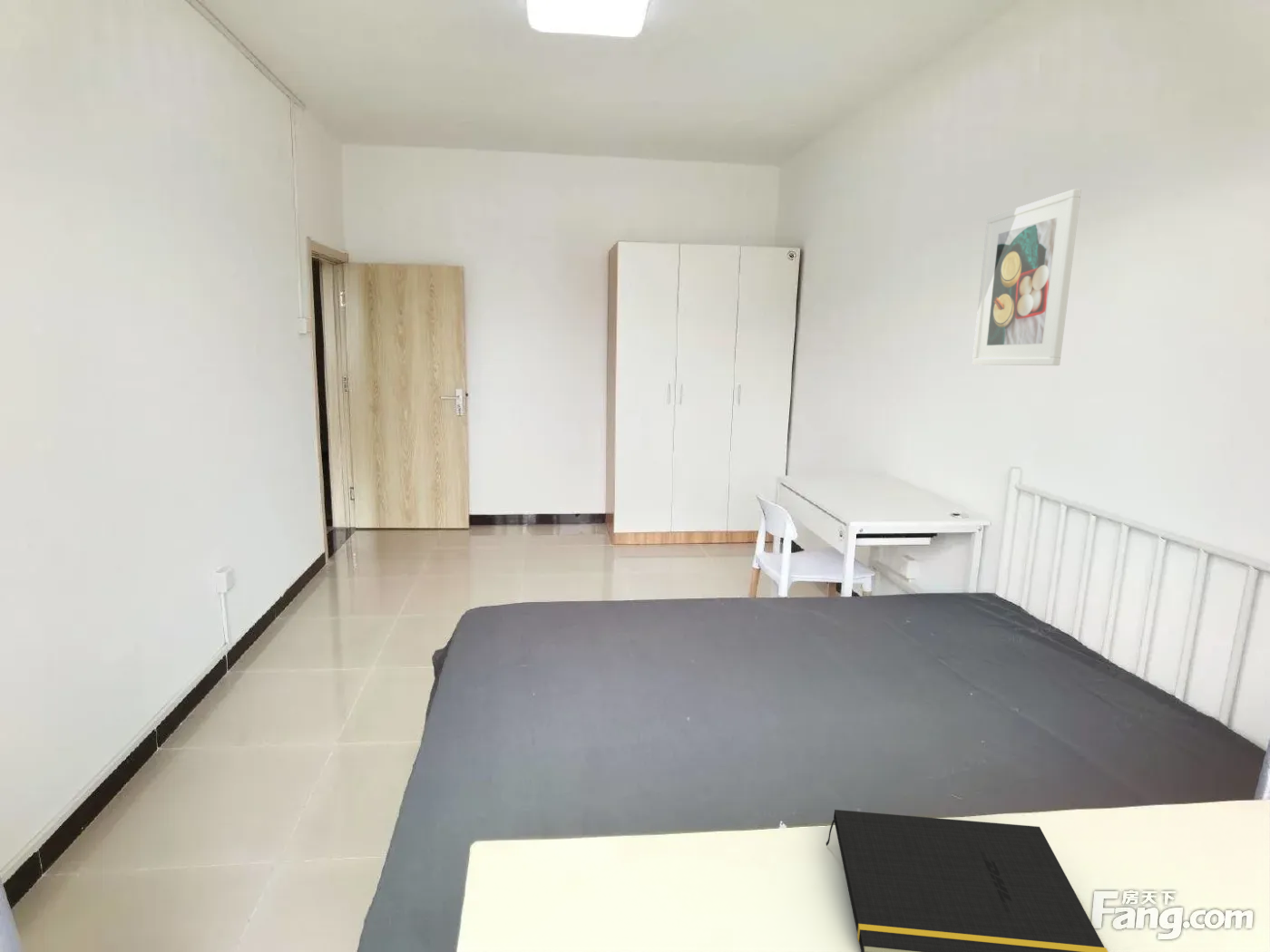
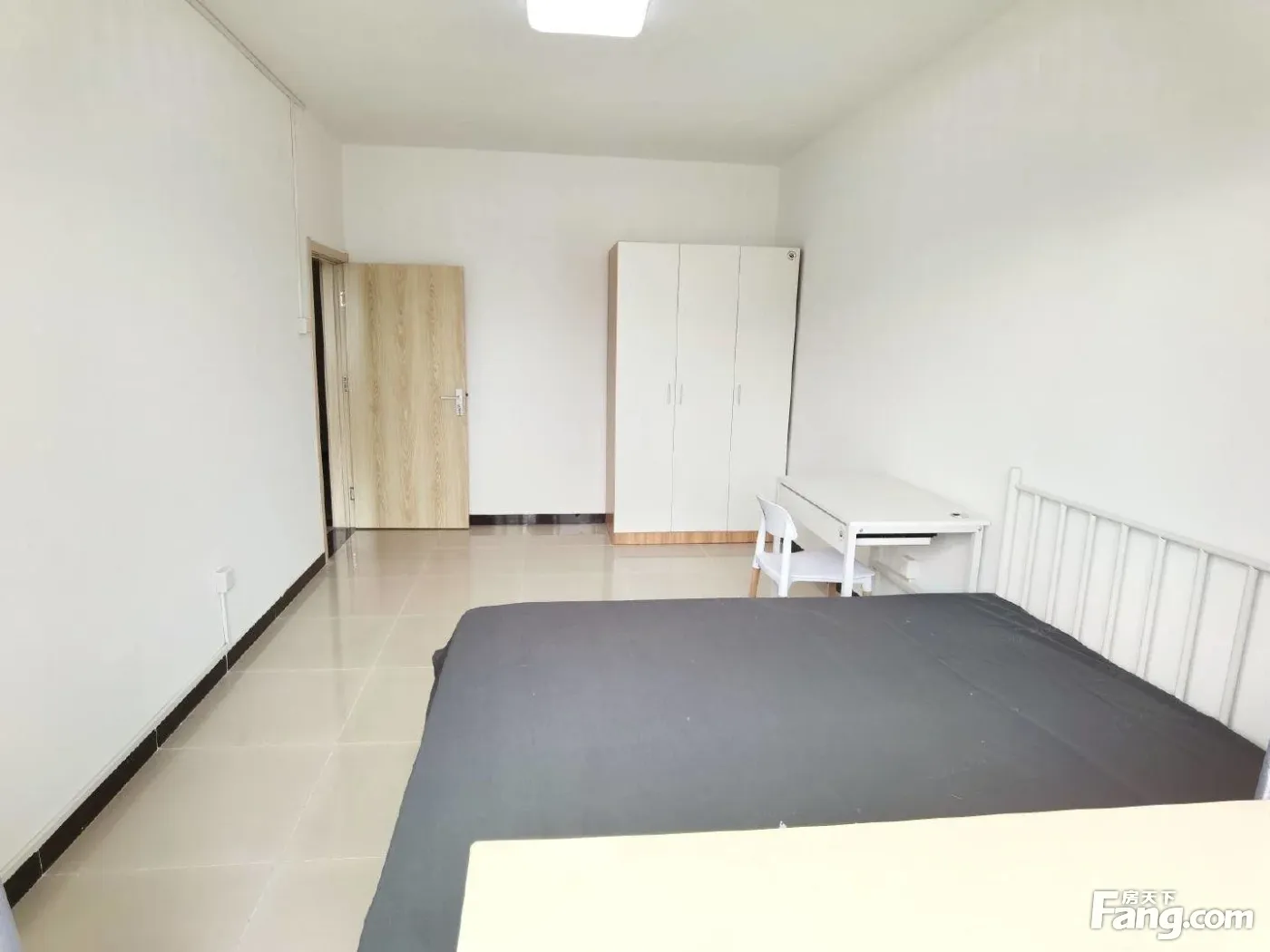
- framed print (1021, 286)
- notepad (958, 885)
